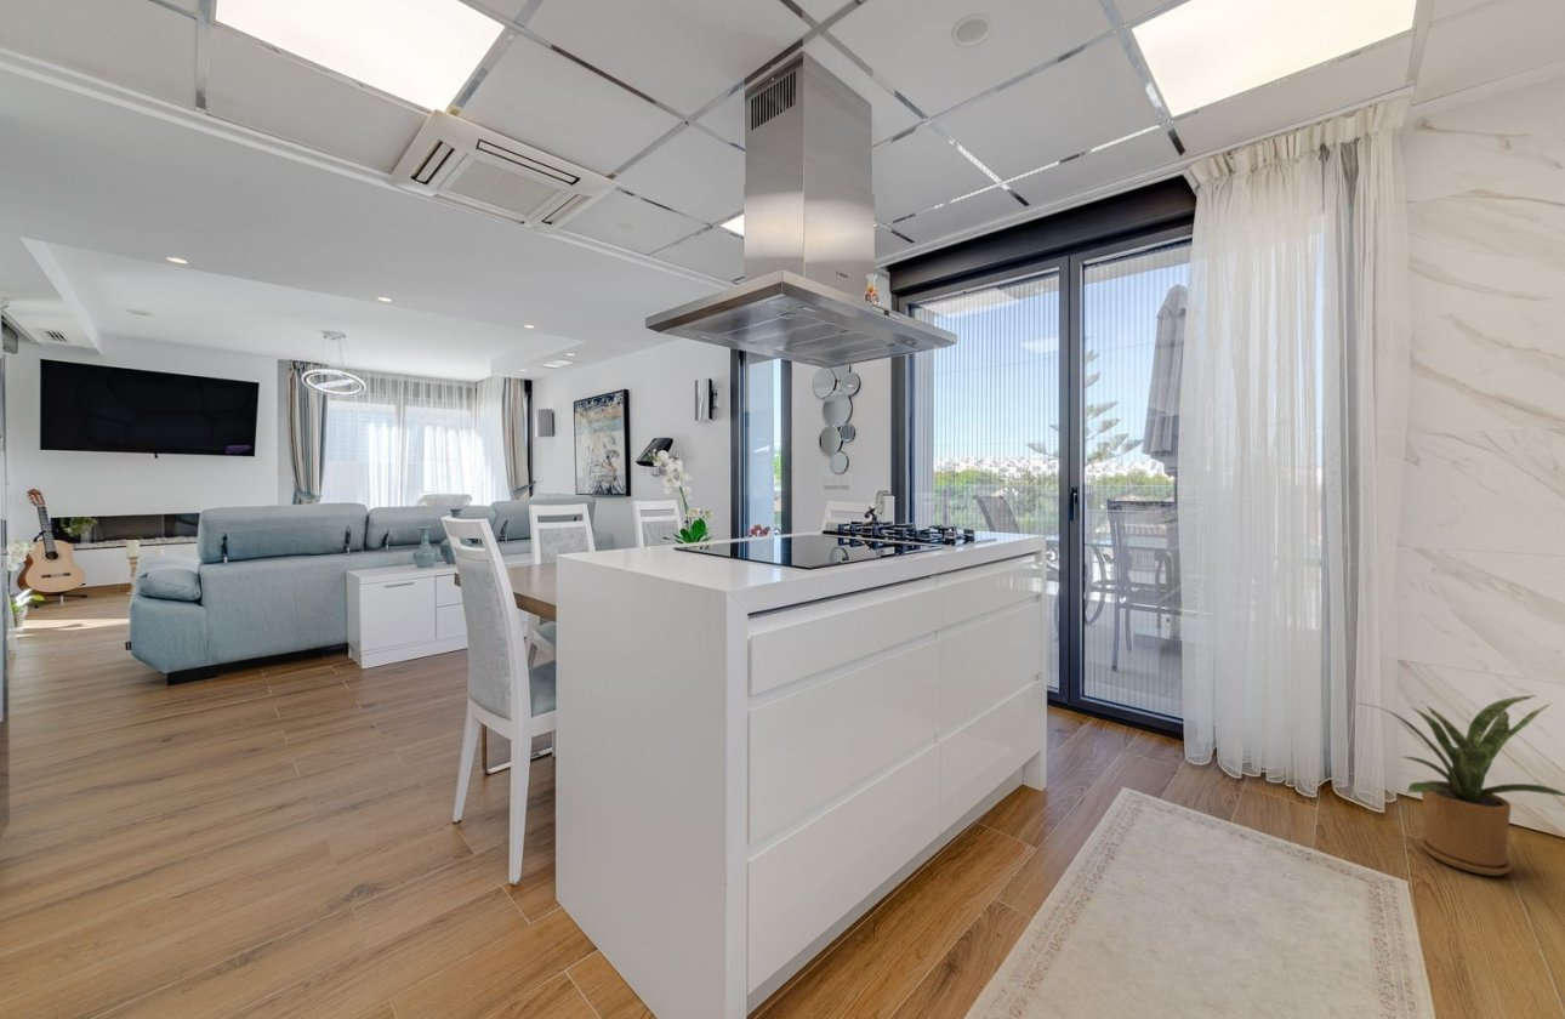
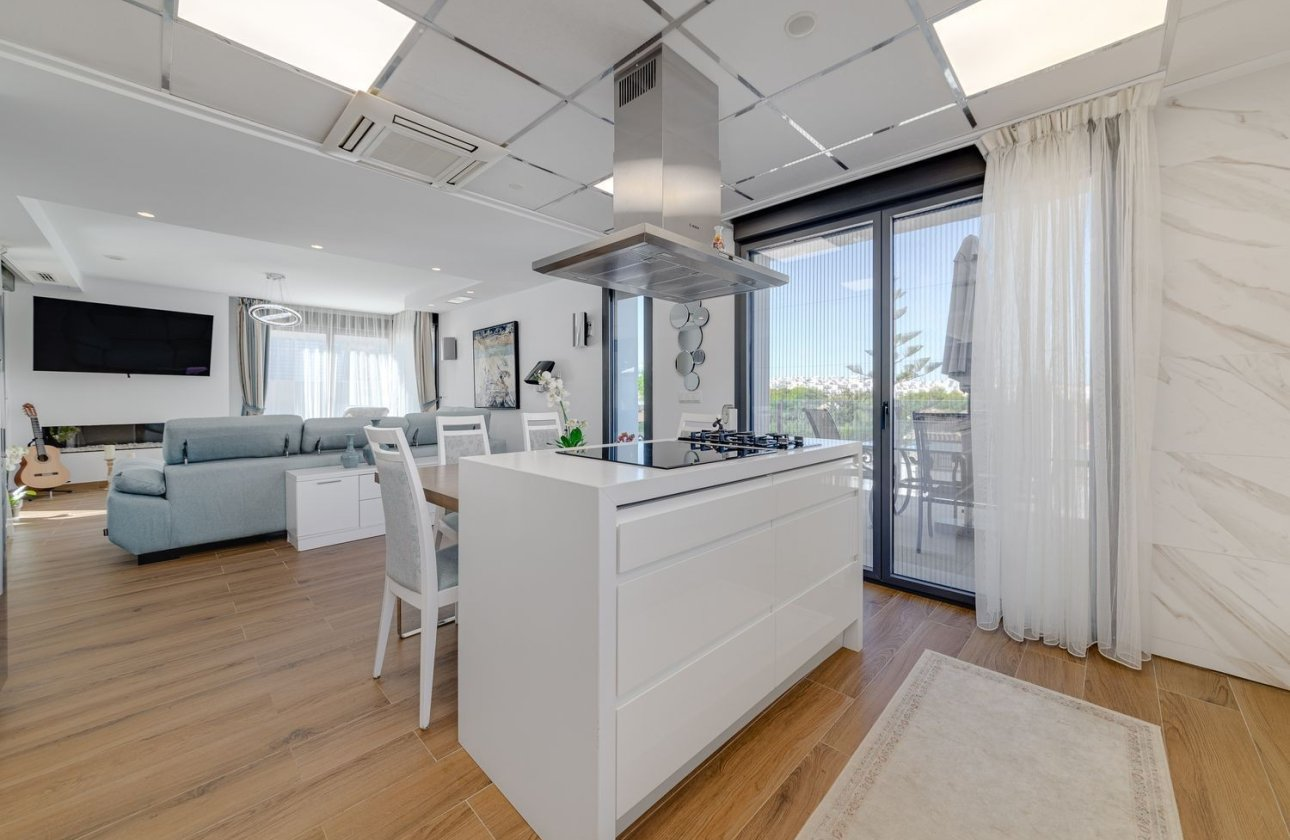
- house plant (1457, 770)
